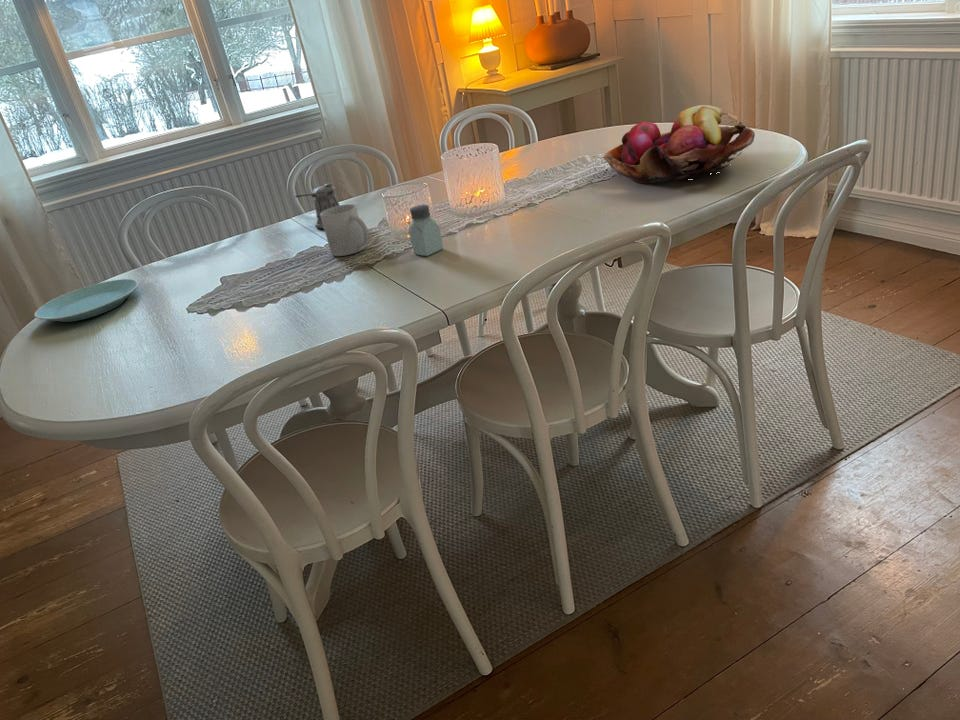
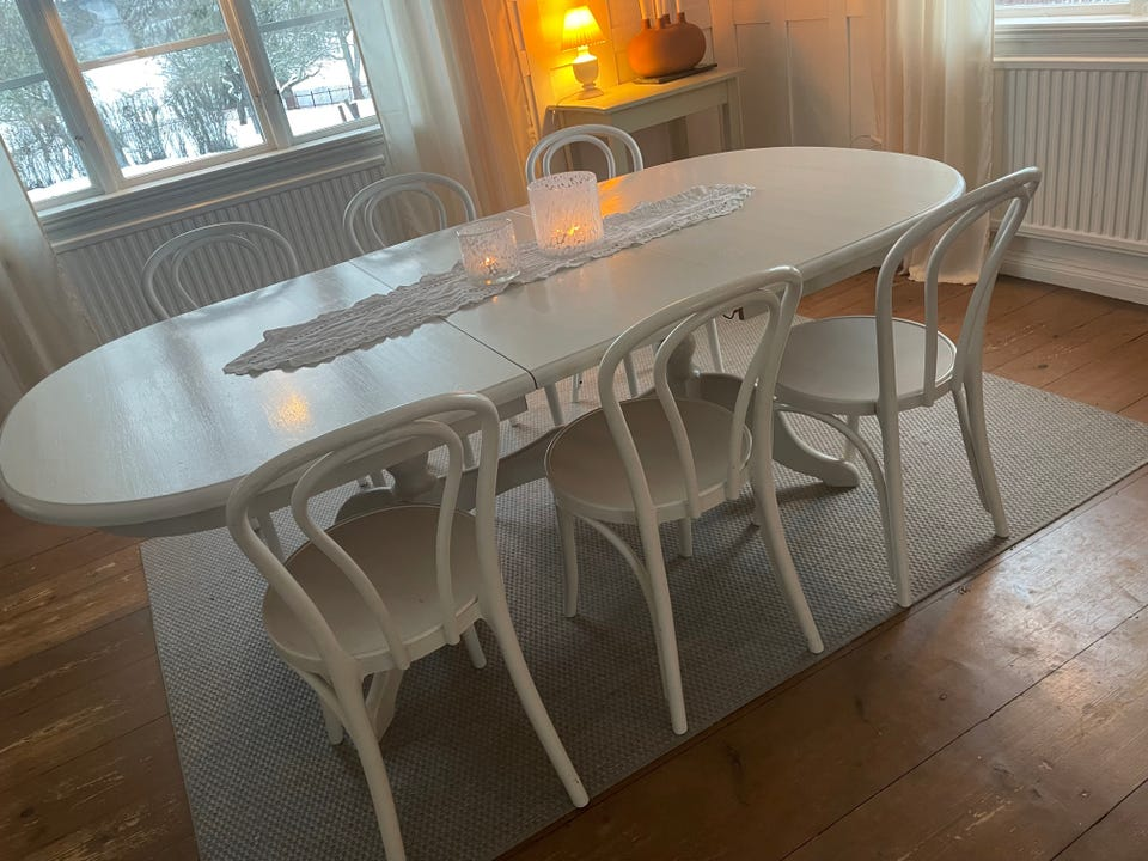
- mug (348, 230)
- fruit basket (680, 142)
- pepper shaker (323, 204)
- saltshaker (423, 229)
- plate (89, 302)
